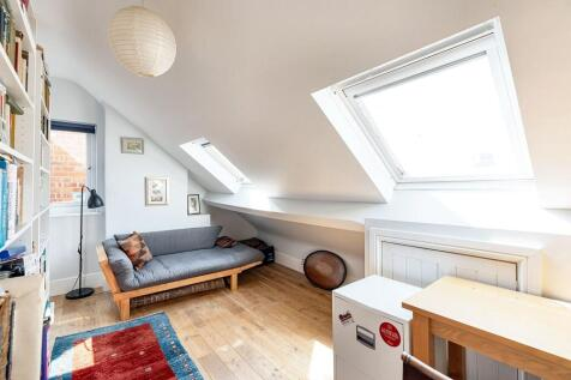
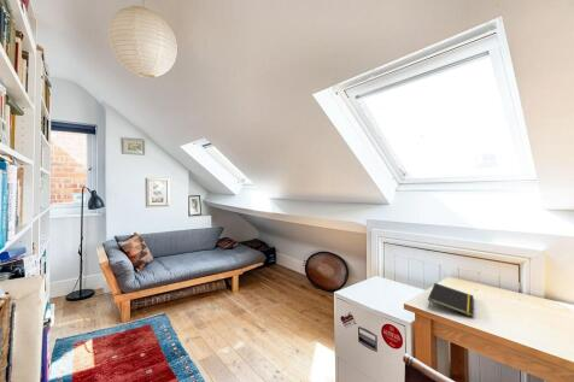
+ notepad (451, 298)
